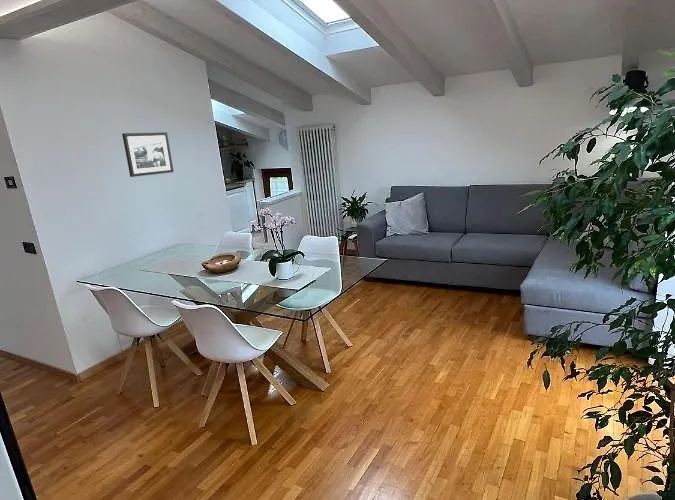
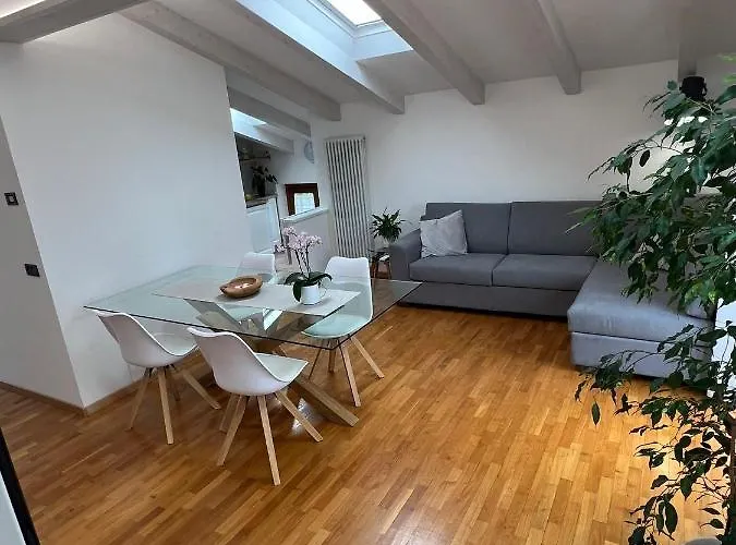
- picture frame (149, 153)
